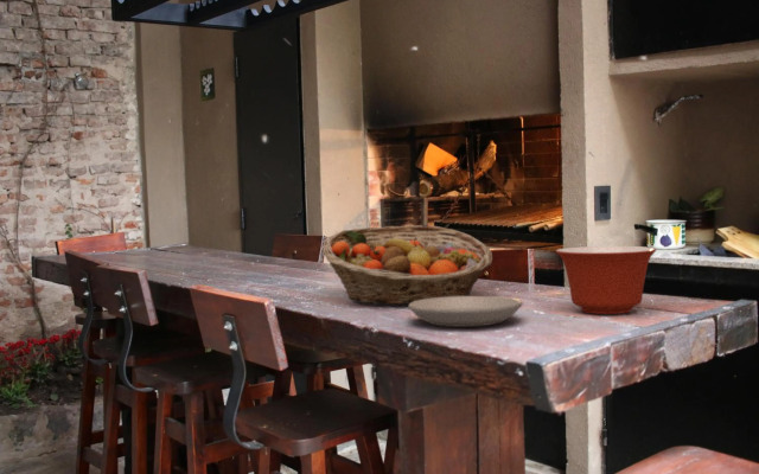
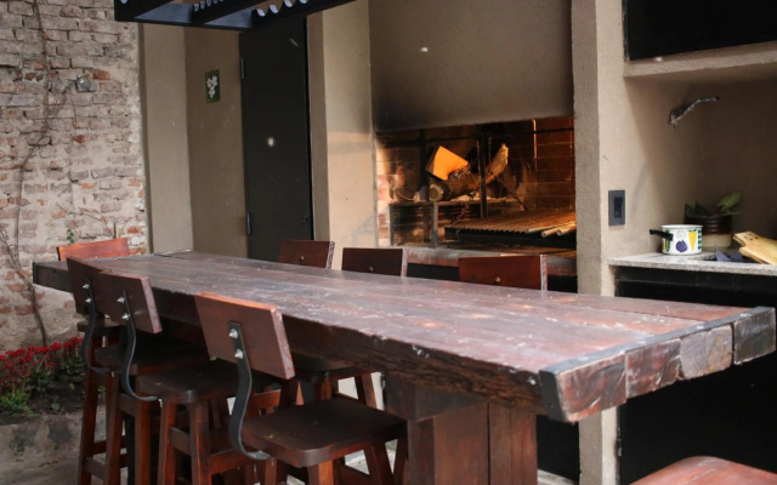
- plate (465, 310)
- fruit basket (407, 262)
- mixing bowl (605, 280)
